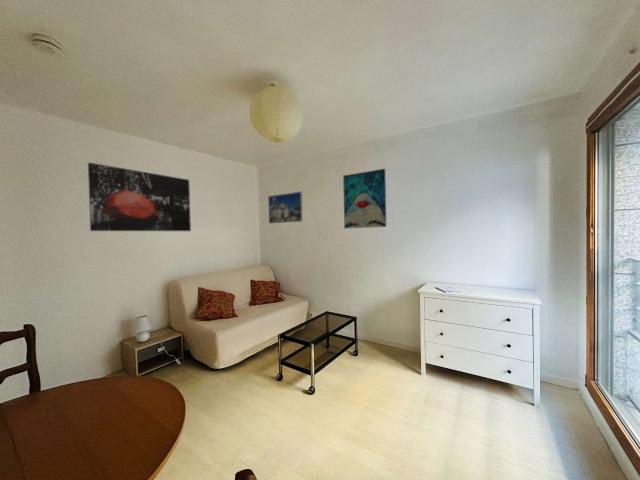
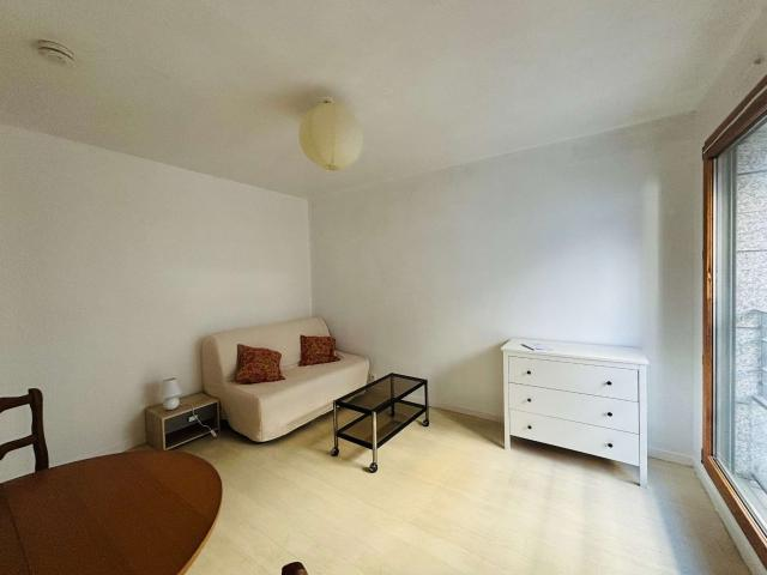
- wall art (146, 201)
- wall art (363, 200)
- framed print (285, 208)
